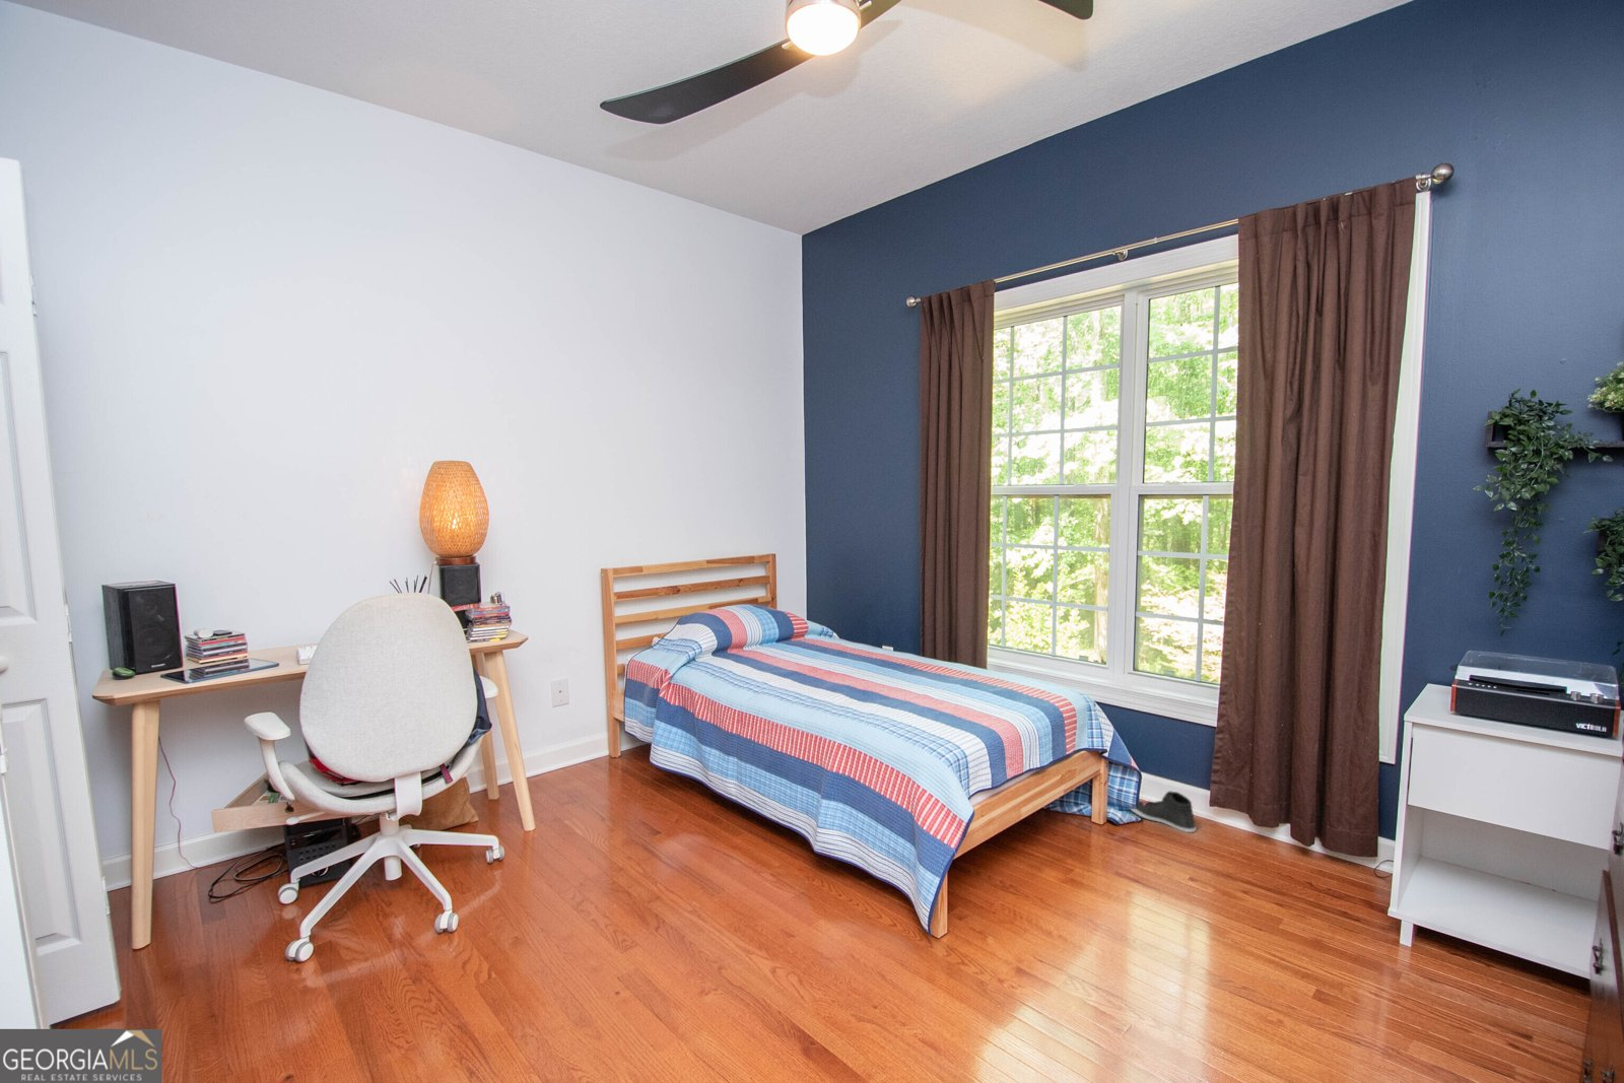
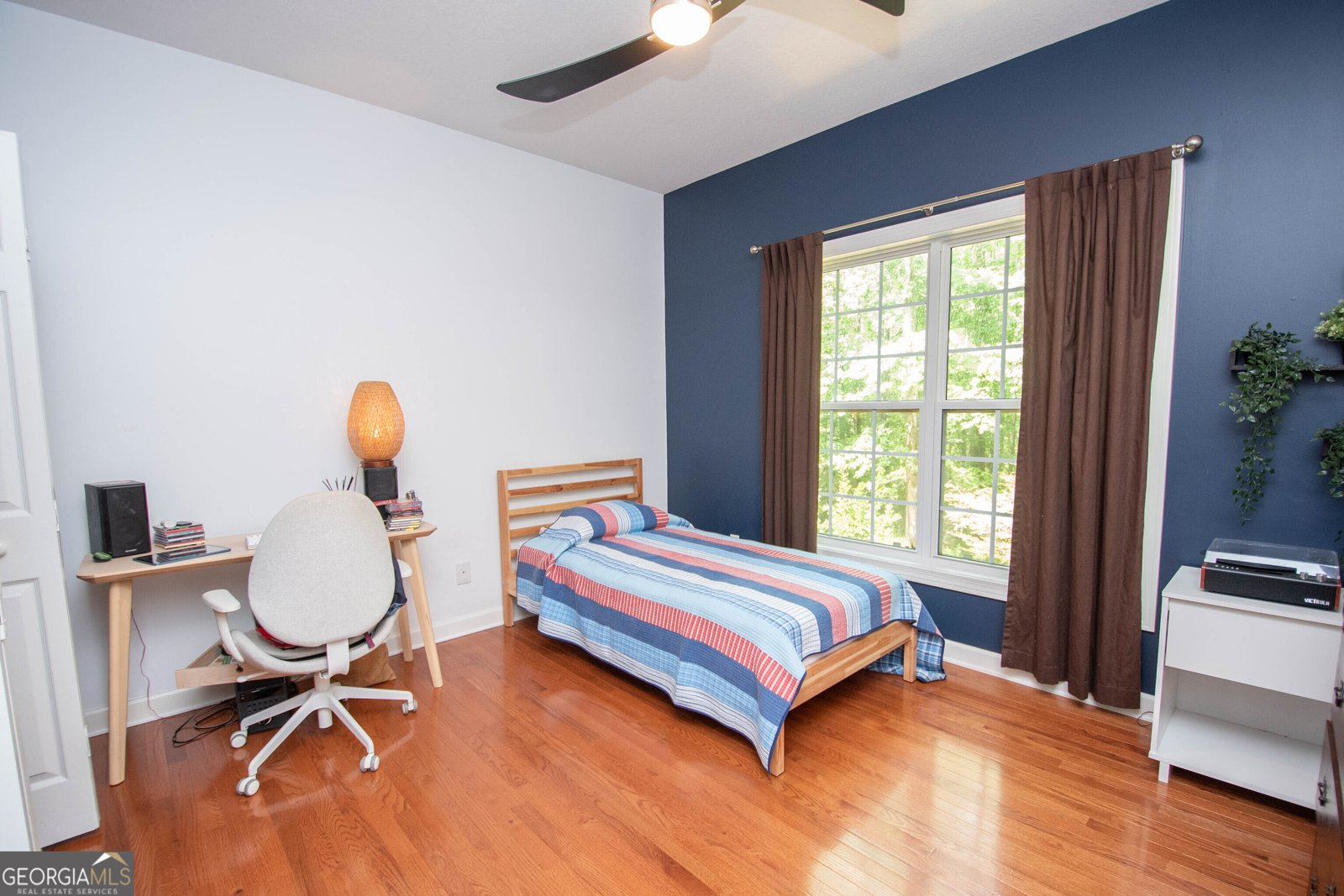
- sneaker (1161, 804)
